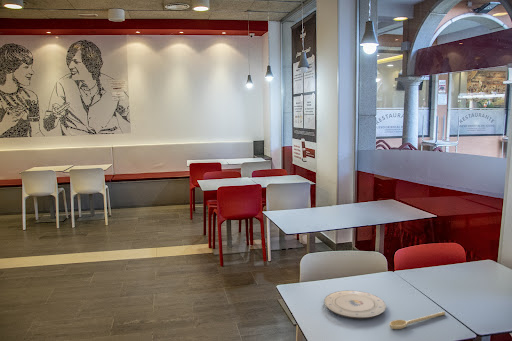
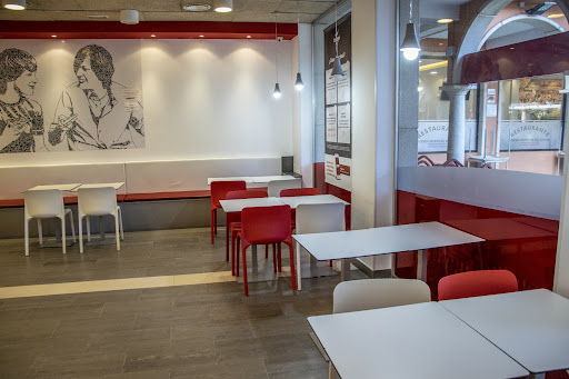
- spoon (418, 319)
- plate (354, 304)
